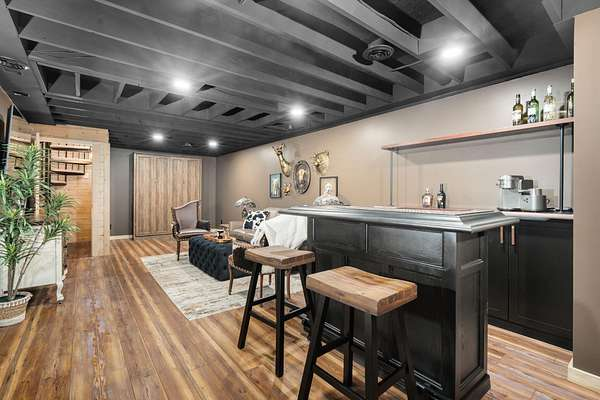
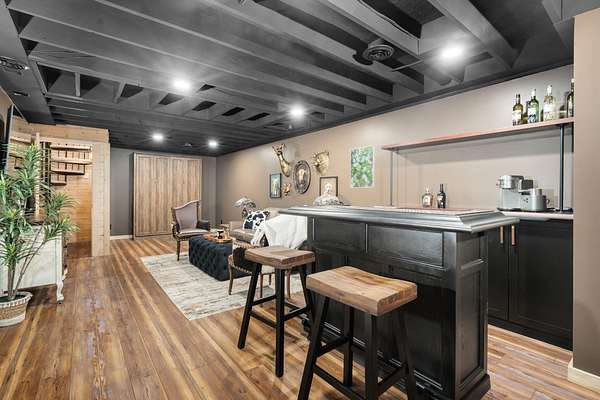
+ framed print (361, 167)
